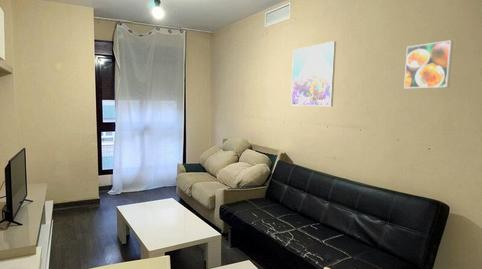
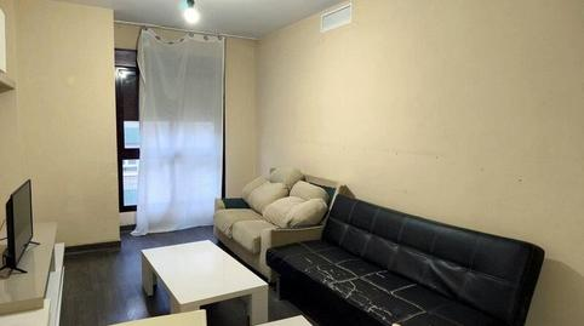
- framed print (311, 76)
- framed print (427, 66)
